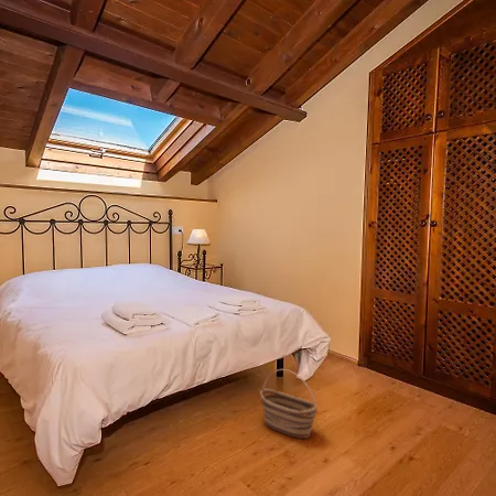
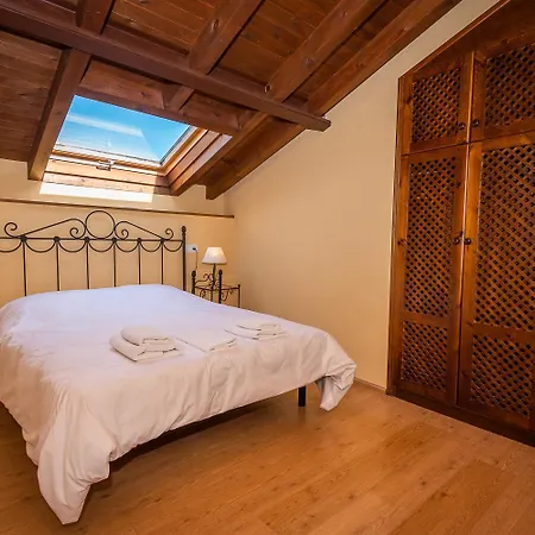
- basket (288, 399)
